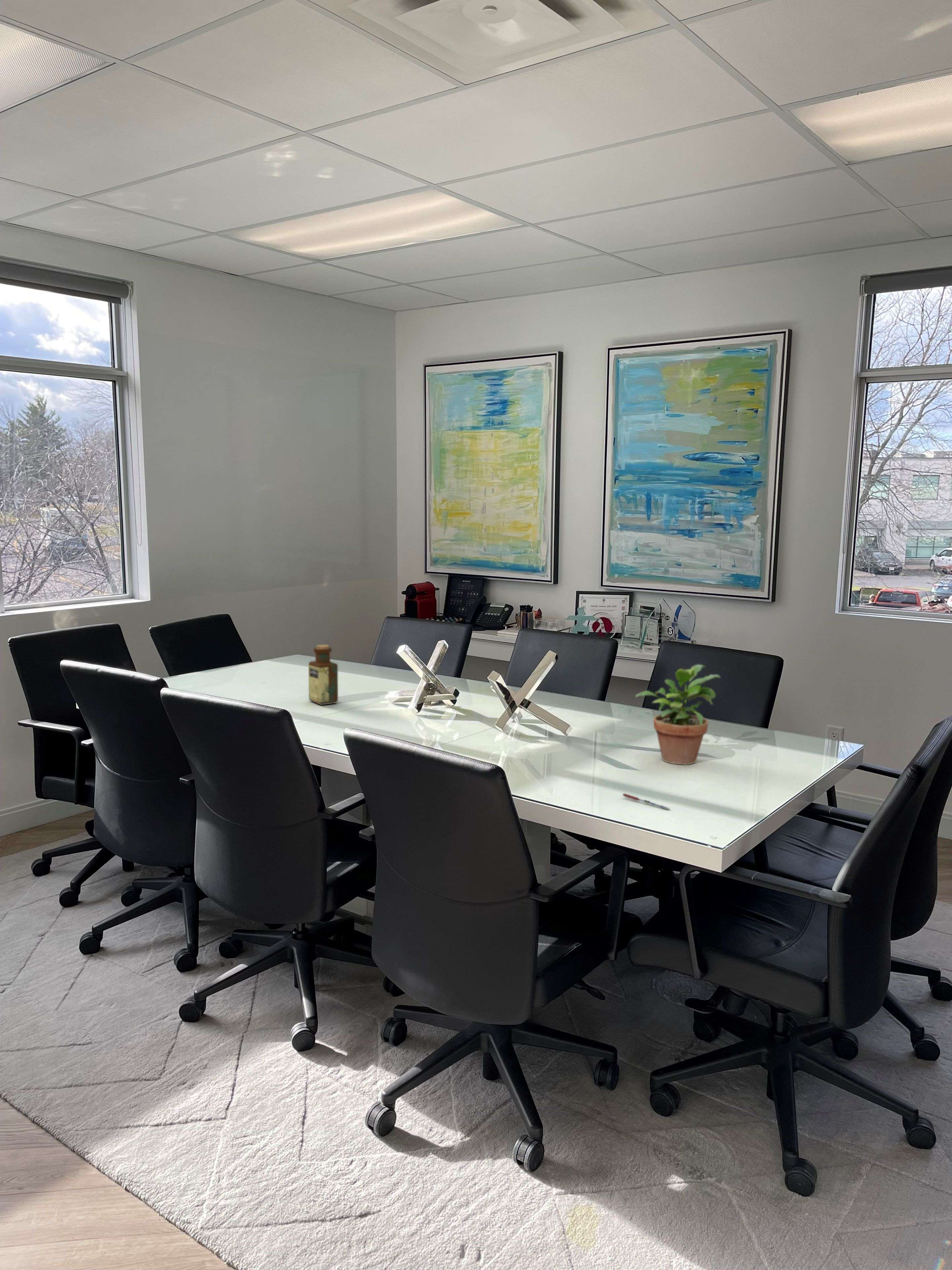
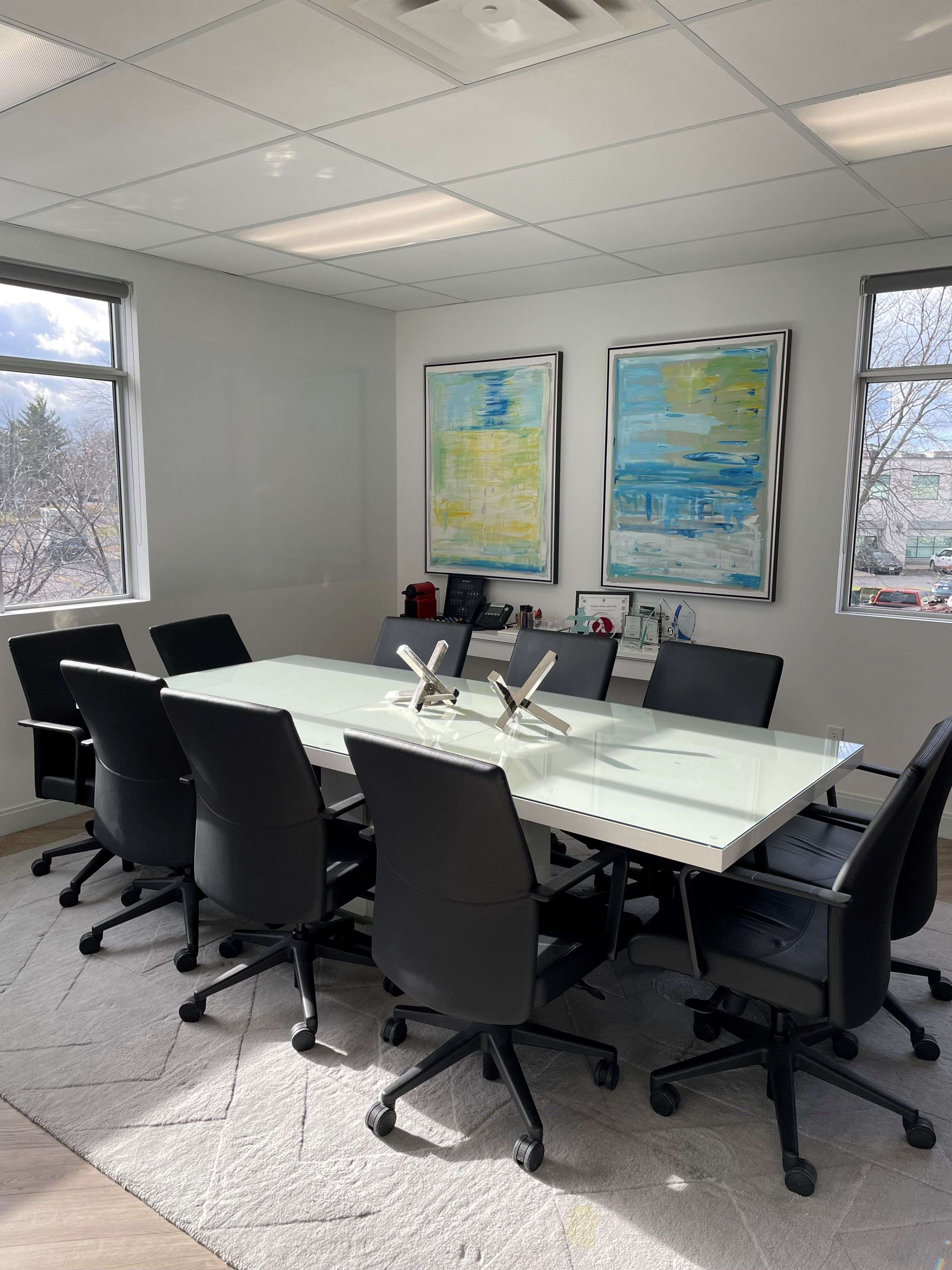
- pen (646, 801)
- bottle (323, 674)
- potted plant (678, 710)
